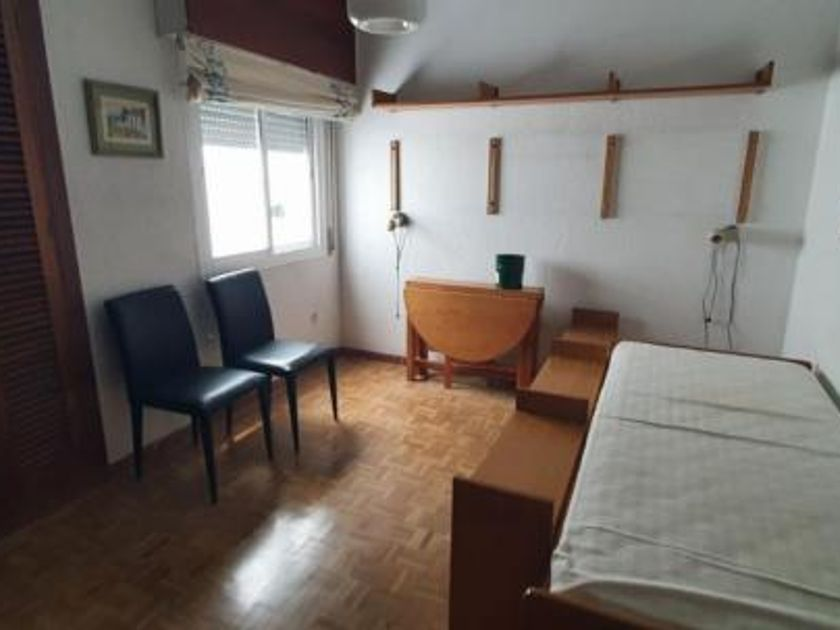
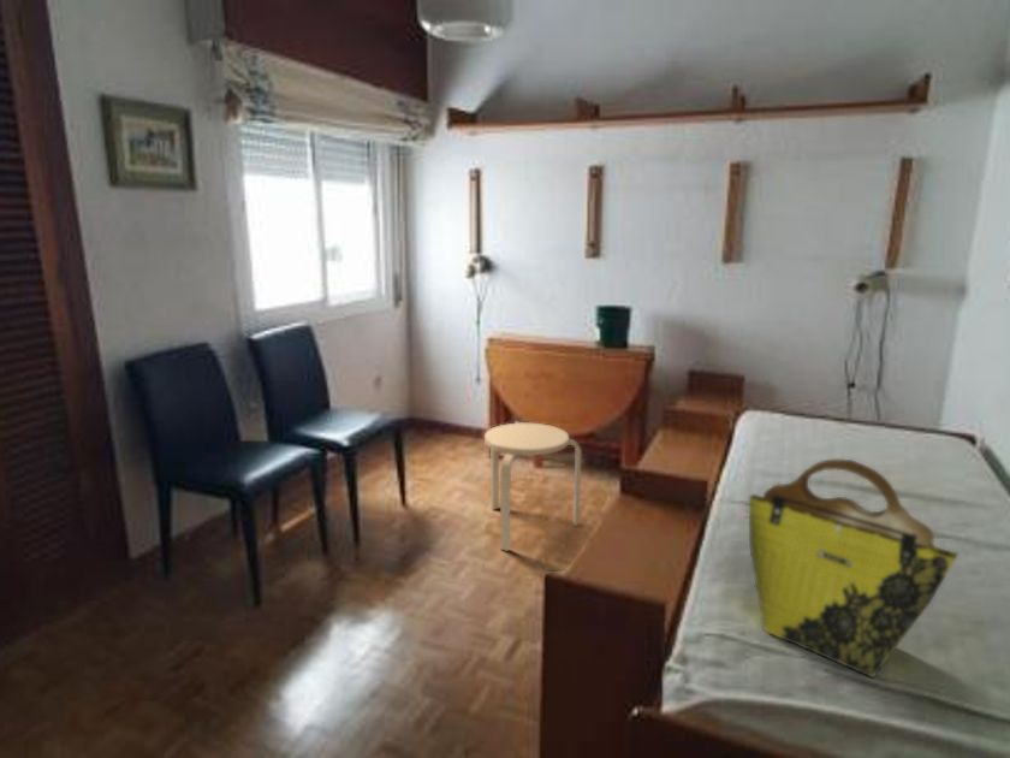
+ stool (510, 479)
+ tote bag (838, 552)
